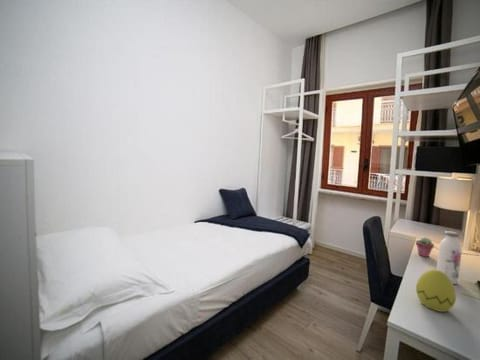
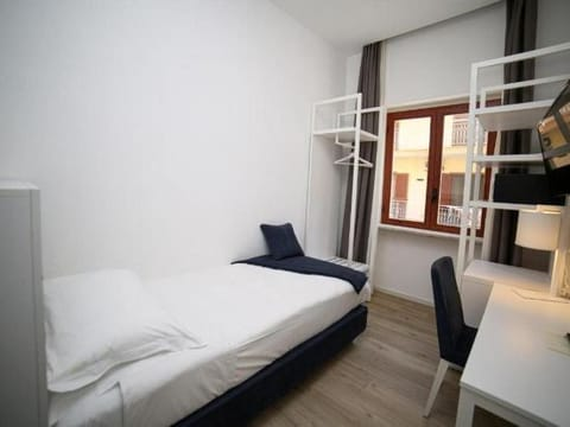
- decorative egg (435, 288)
- water bottle (449, 256)
- potted succulent (424, 246)
